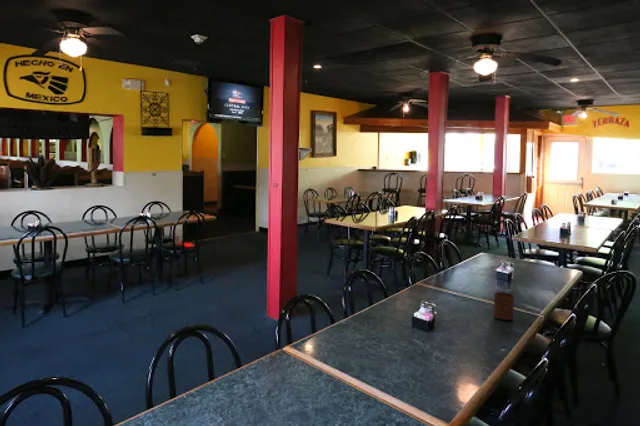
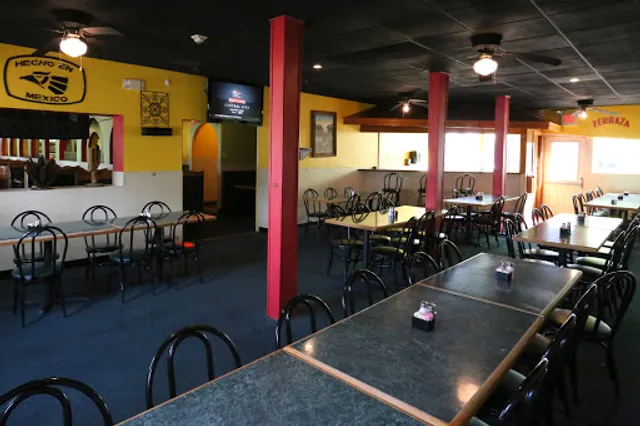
- cup (502, 305)
